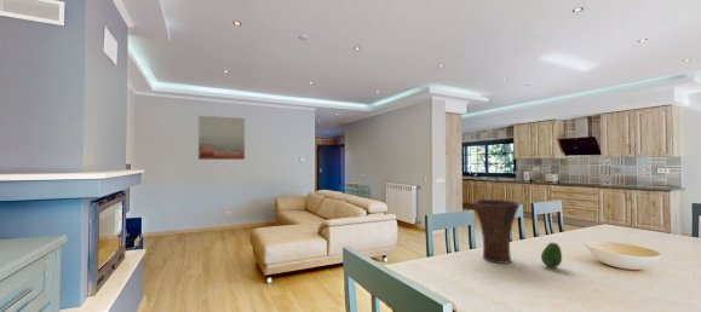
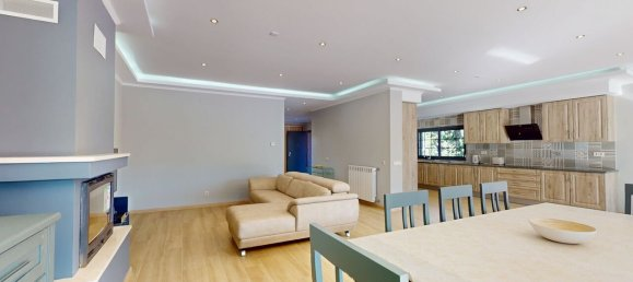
- fruit (551, 254)
- wall art (222, 138)
- vase (495, 230)
